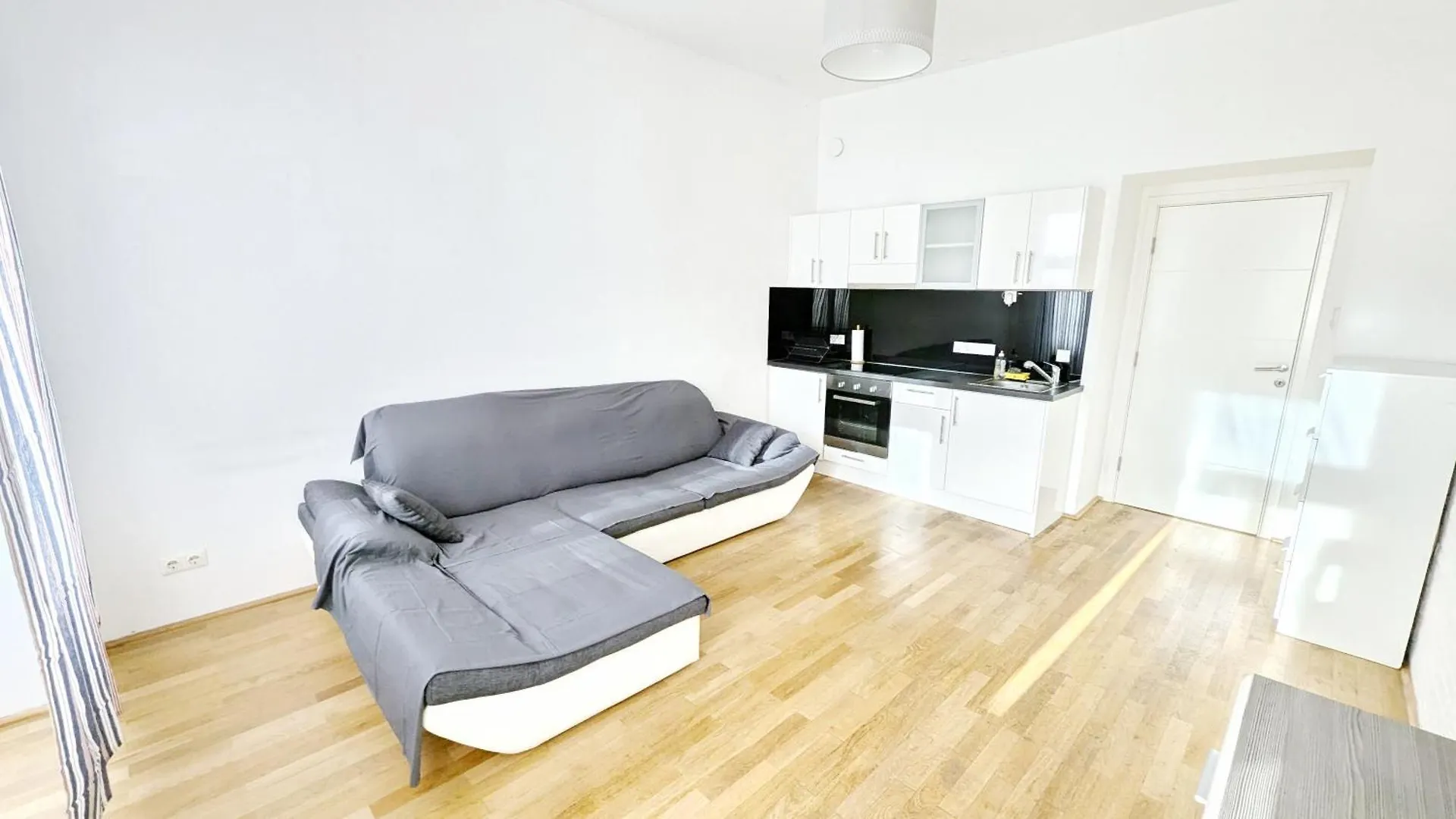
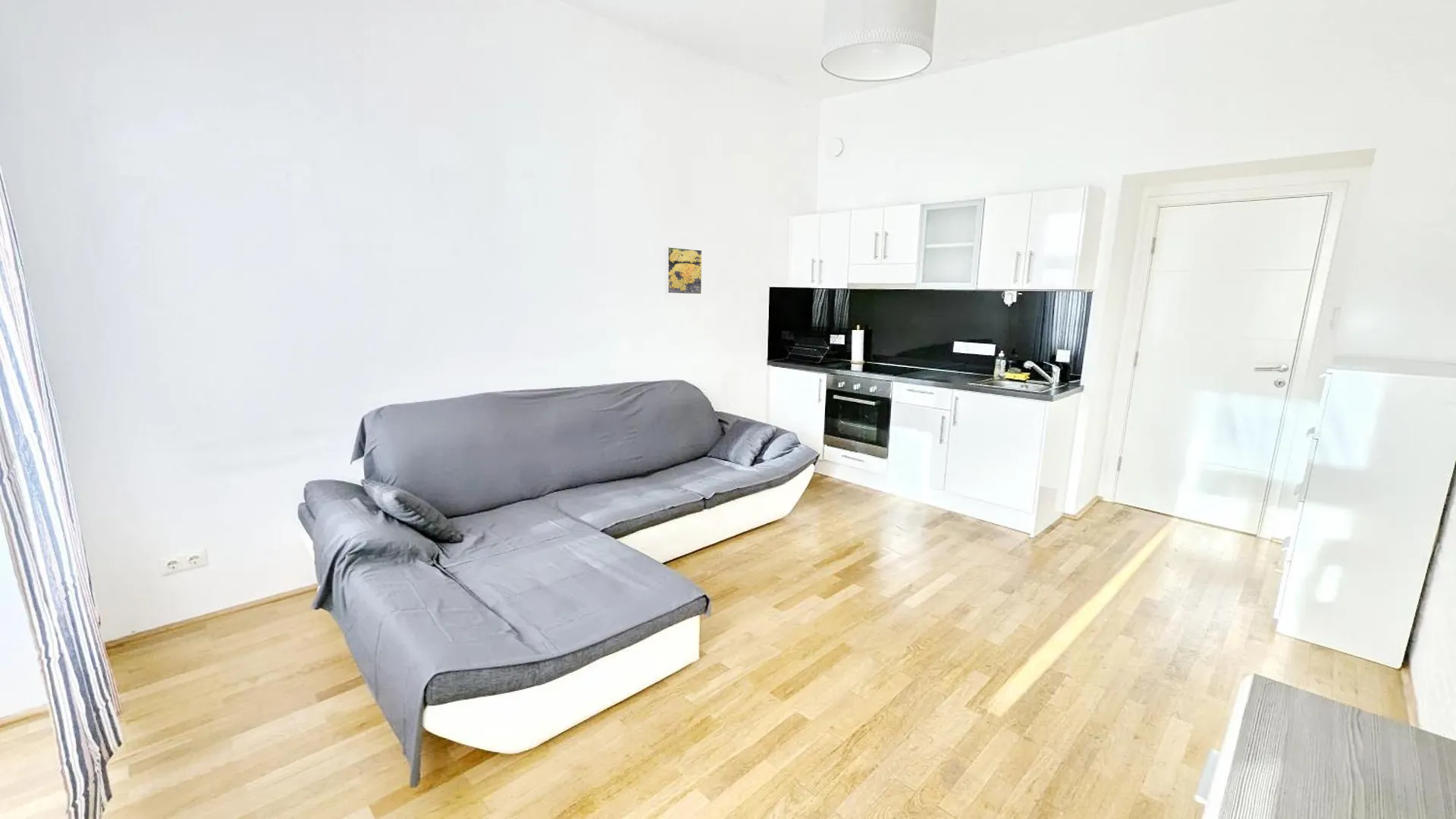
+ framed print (683, 271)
